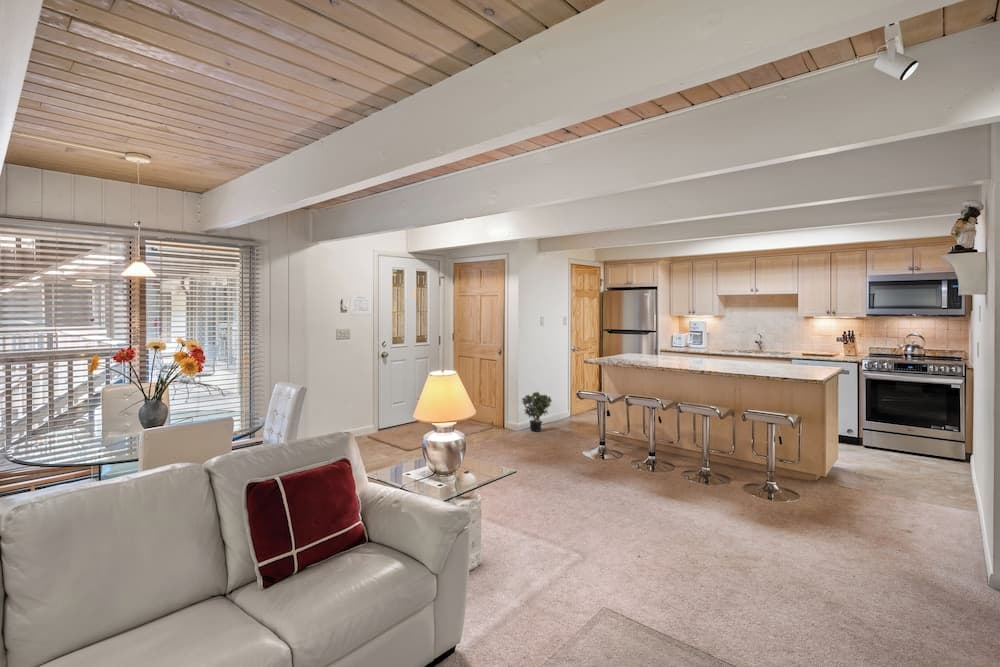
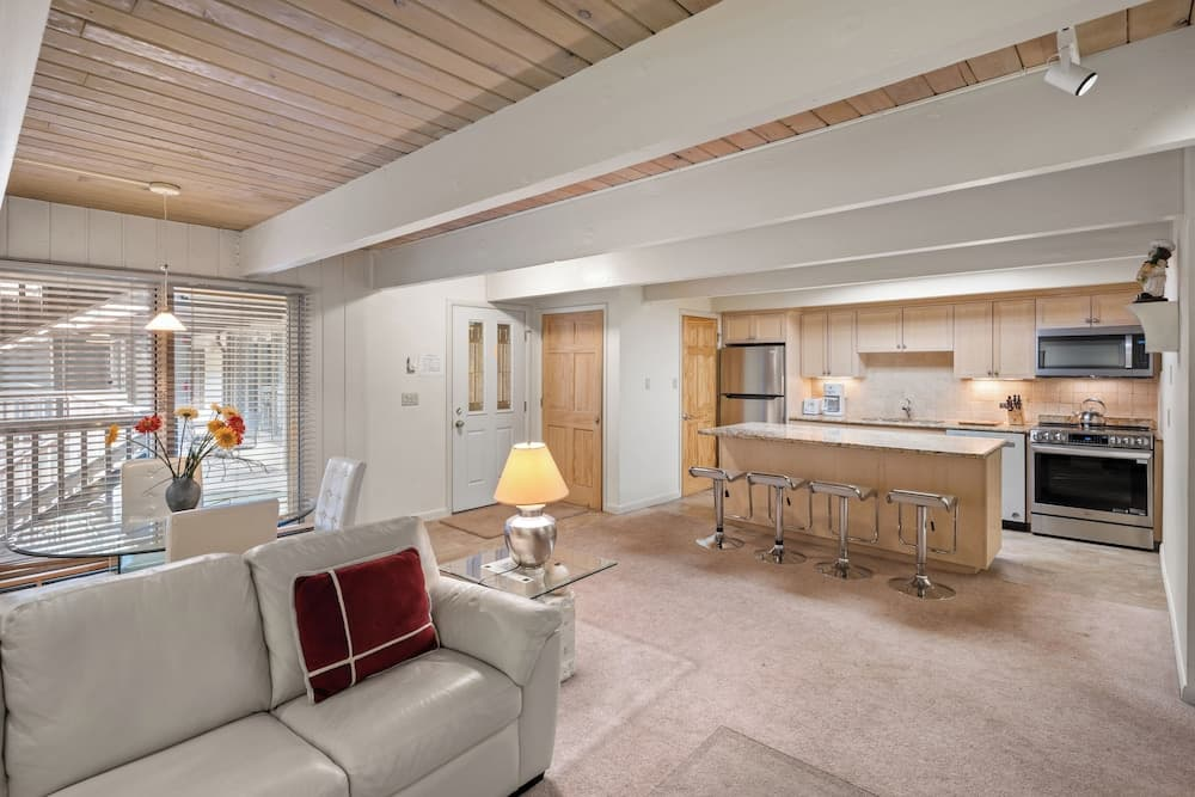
- potted plant (538, 411)
